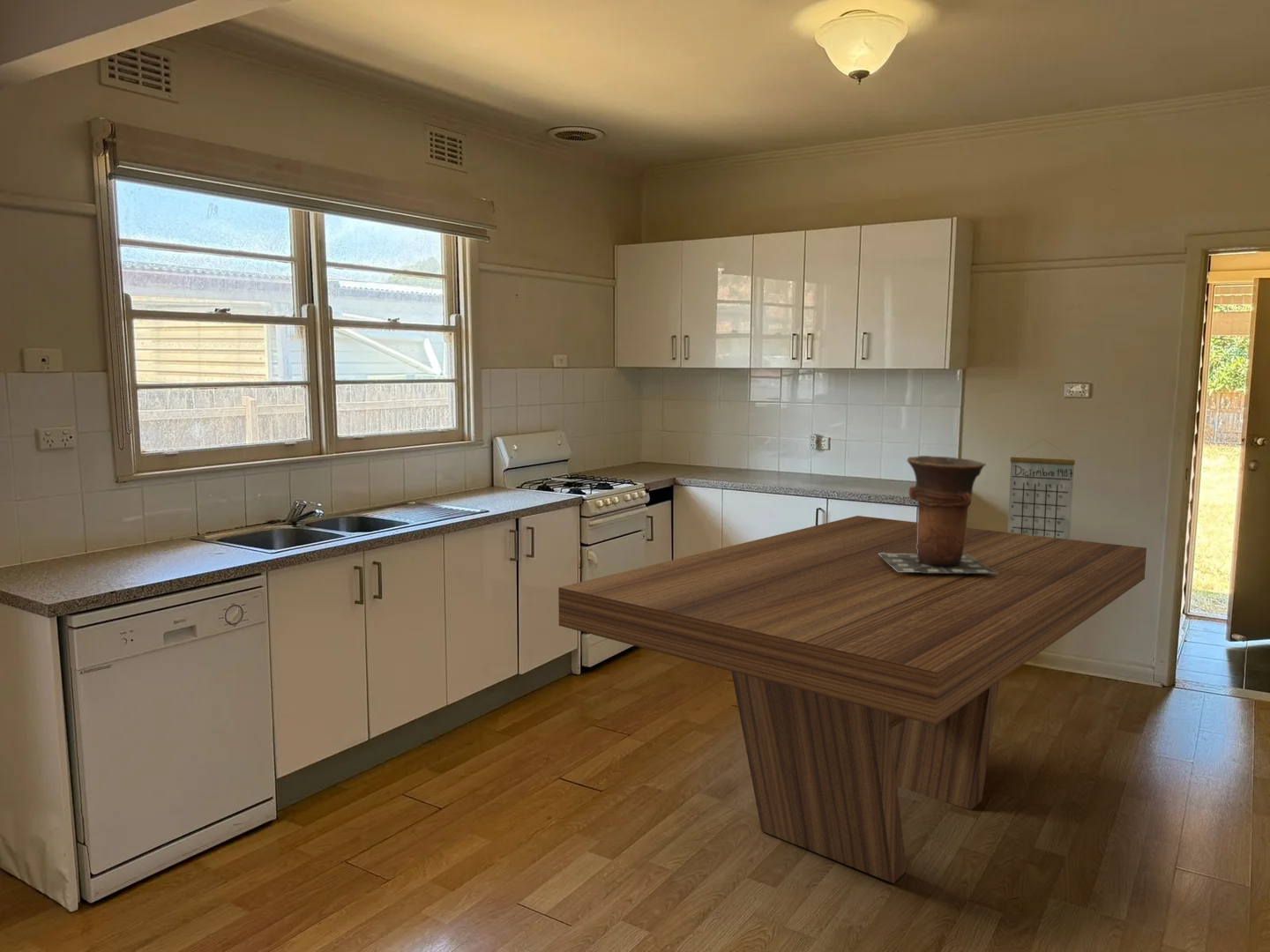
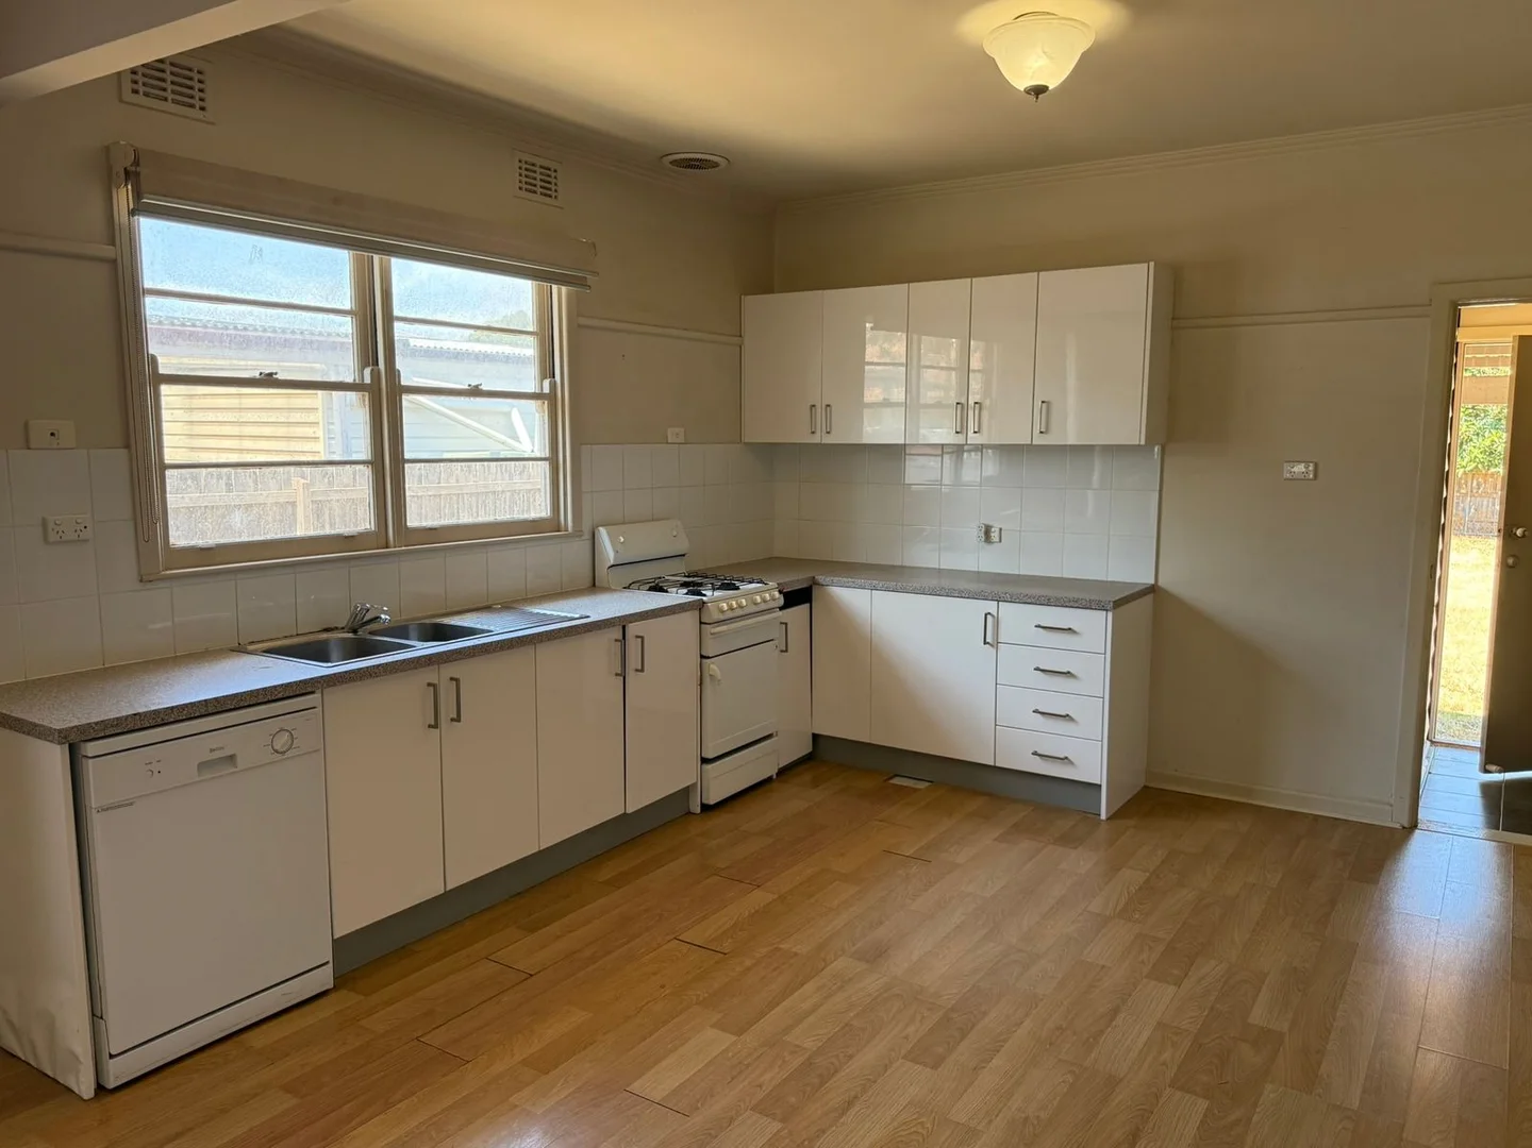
- dining table (878, 692)
- calendar (1040, 490)
- vase (936, 512)
